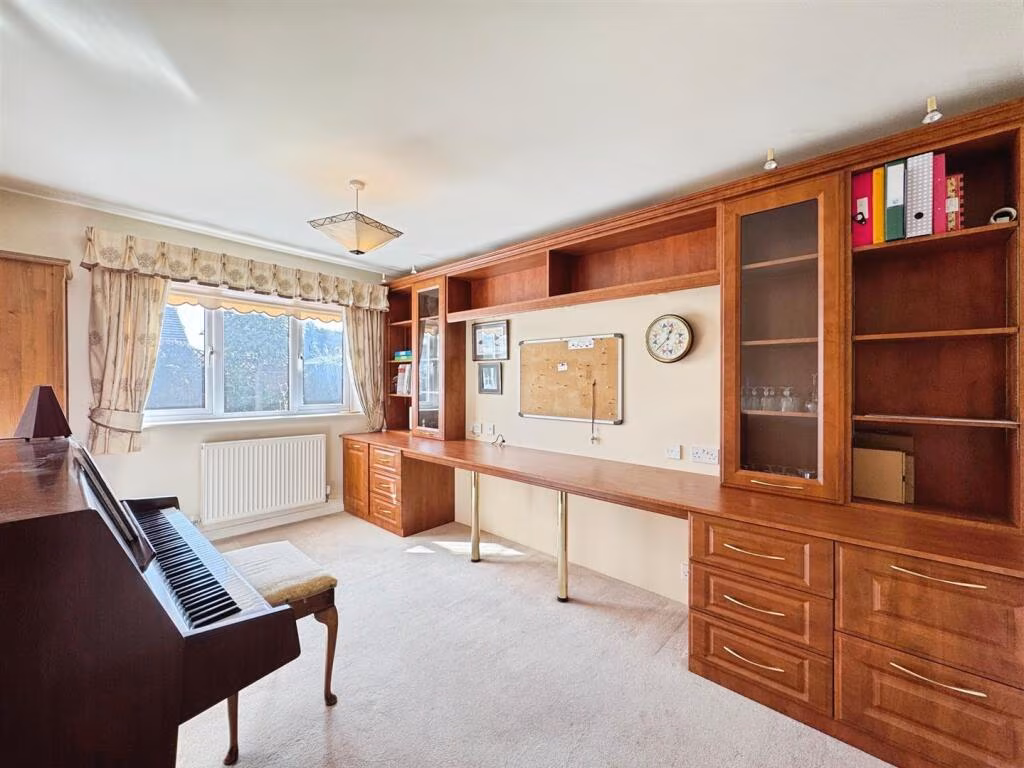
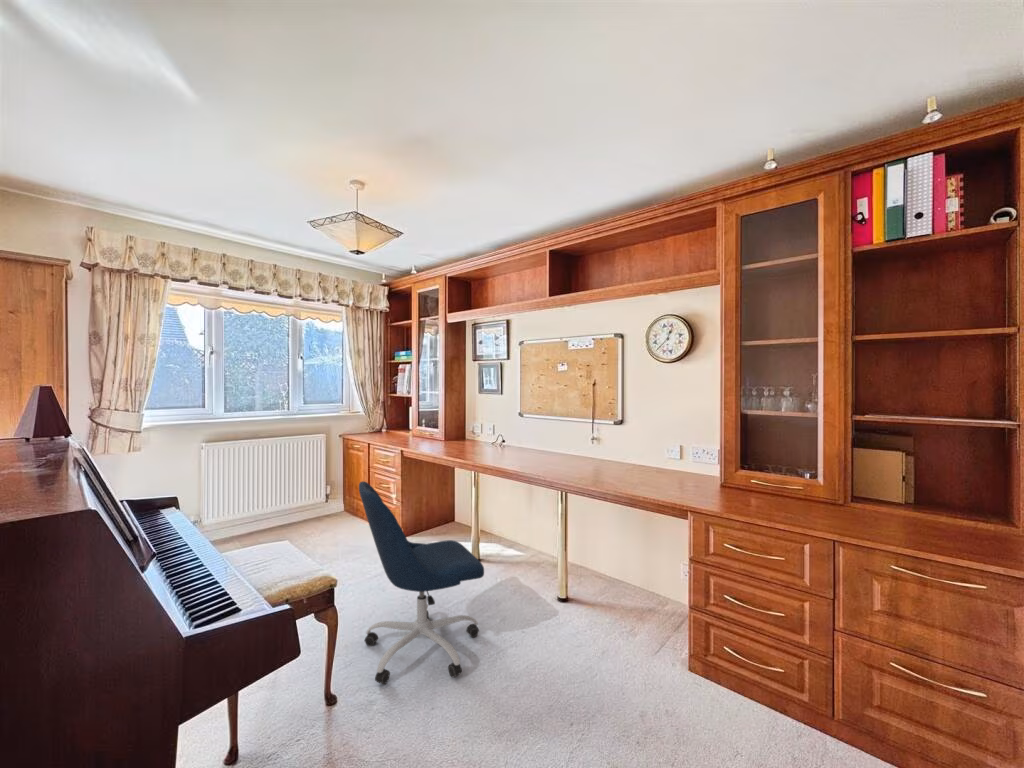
+ office chair (422, 565)
